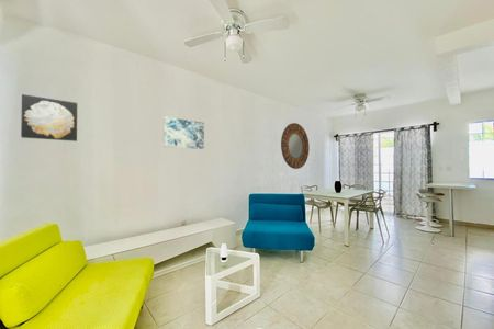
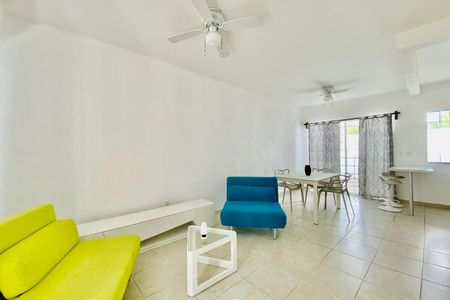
- wall art (50, 118)
- home mirror (295, 146)
- wall art (184, 134)
